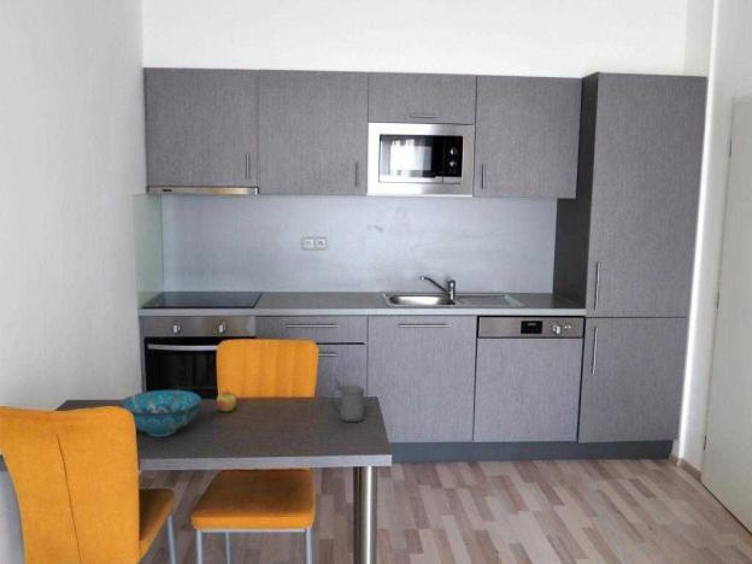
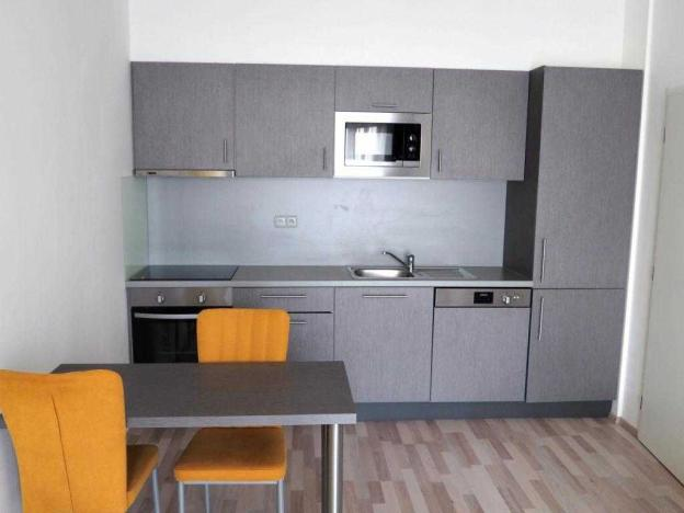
- beer stein (347, 399)
- decorative bowl (161, 416)
- apple (227, 399)
